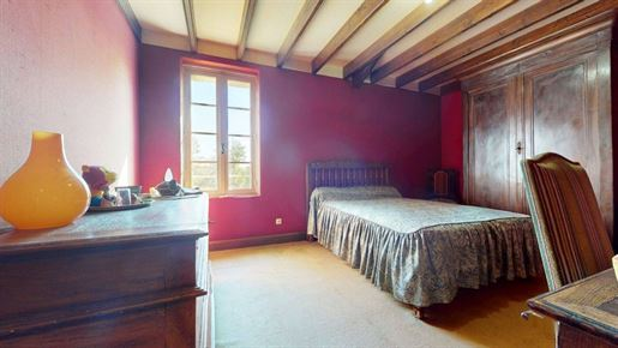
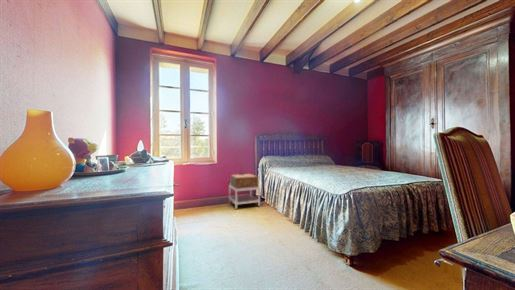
+ nightstand (243, 189)
